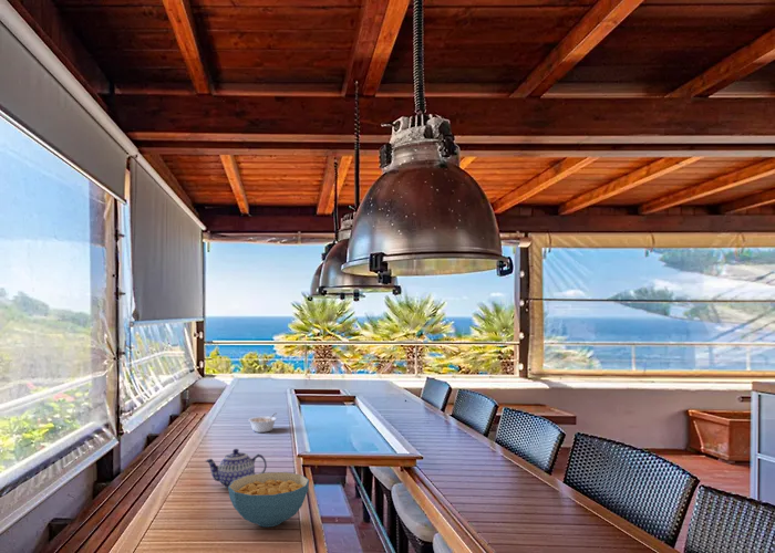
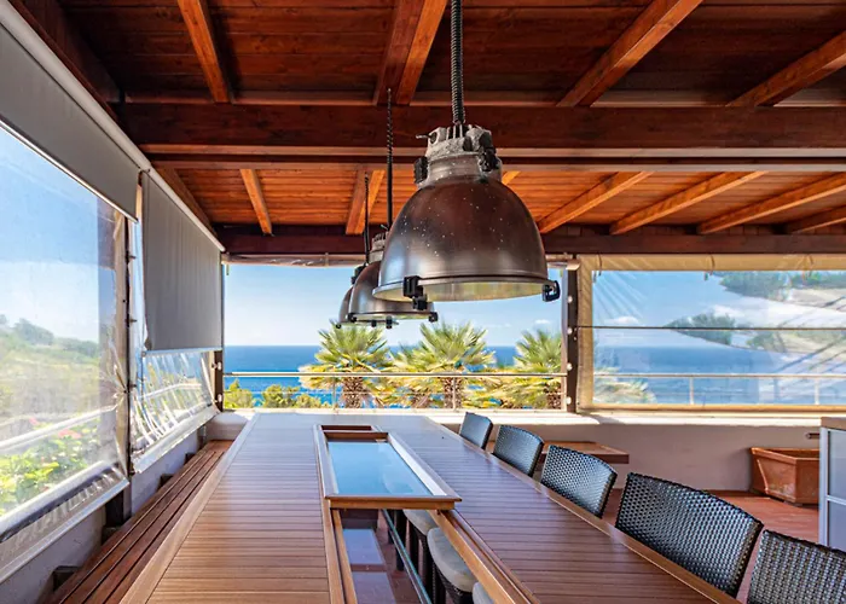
- legume (262, 422)
- cereal bowl (269, 502)
- teapot (236, 467)
